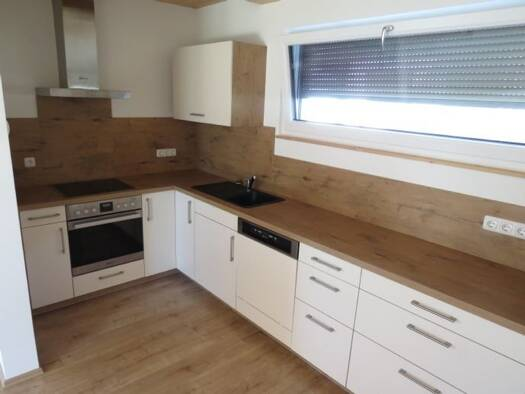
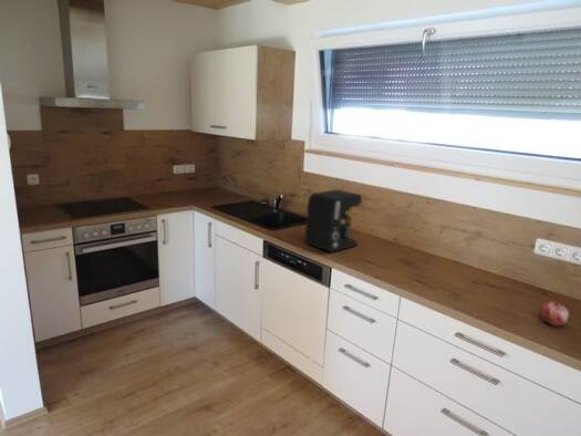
+ fruit (554, 311)
+ coffee maker (335, 219)
